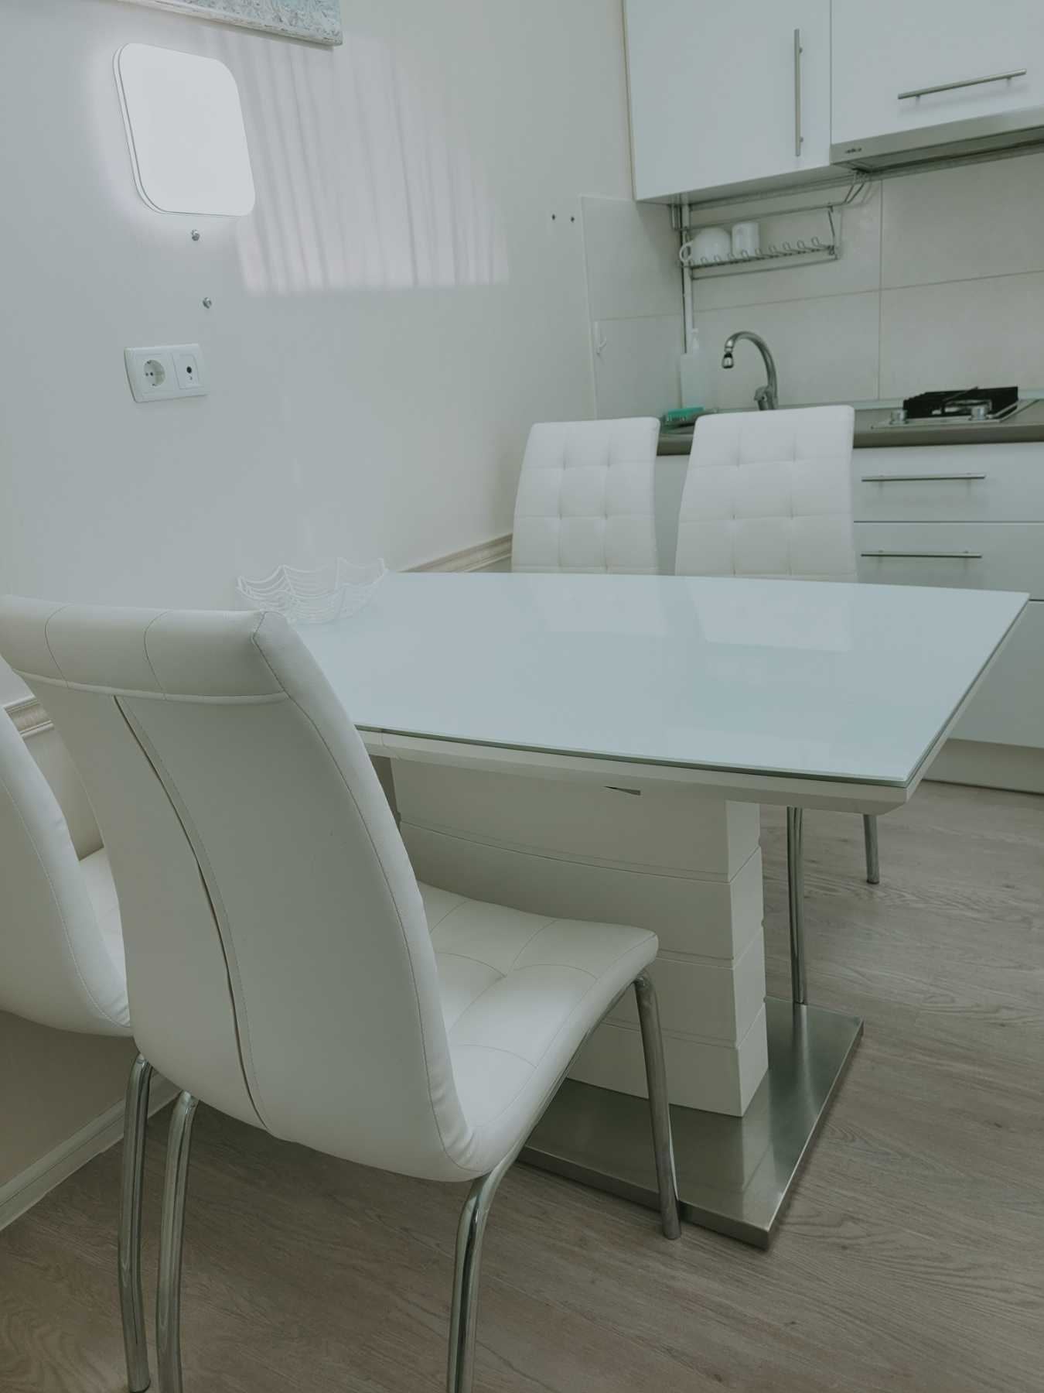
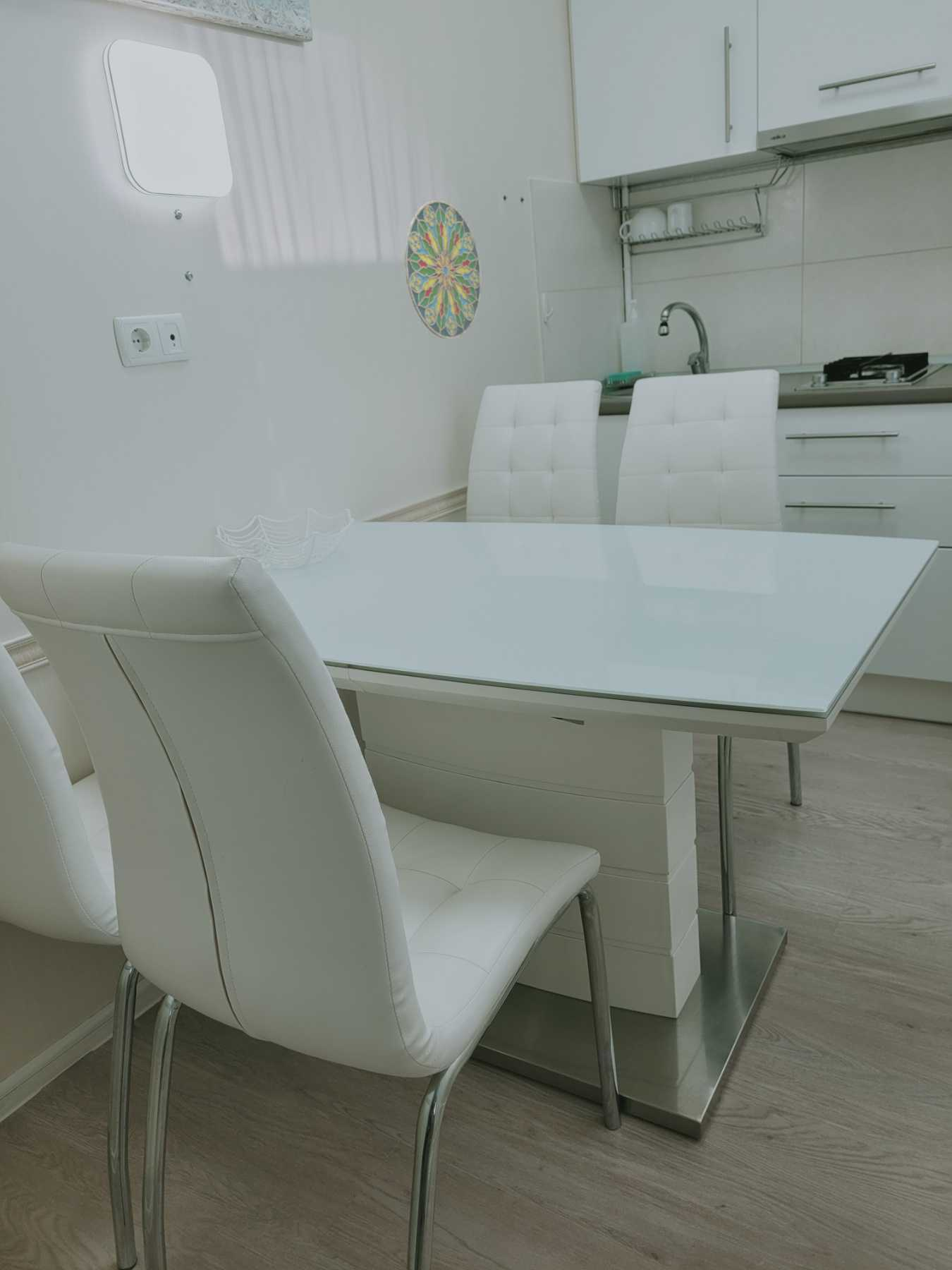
+ decorative plate (445, 270)
